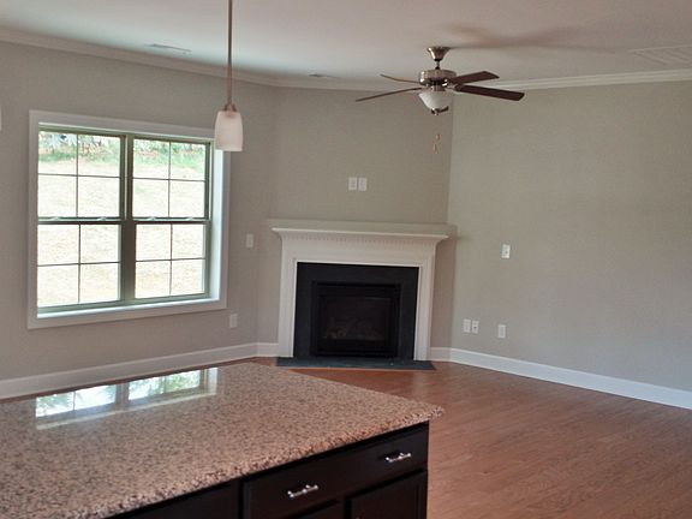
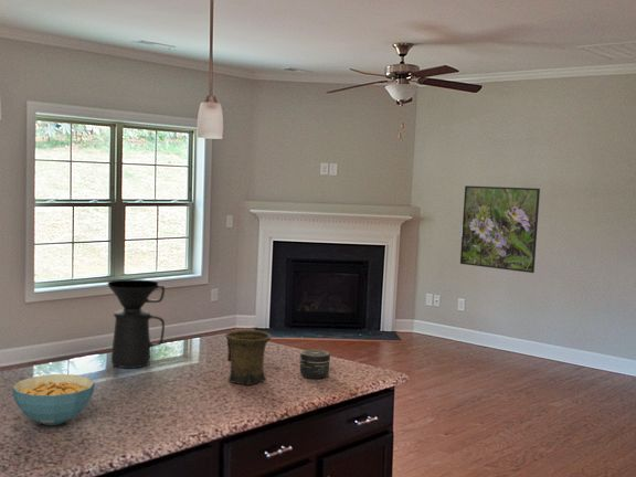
+ coffee maker (131, 322)
+ cereal bowl (53, 402)
+ mug (246, 357)
+ jar (315, 363)
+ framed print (498, 227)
